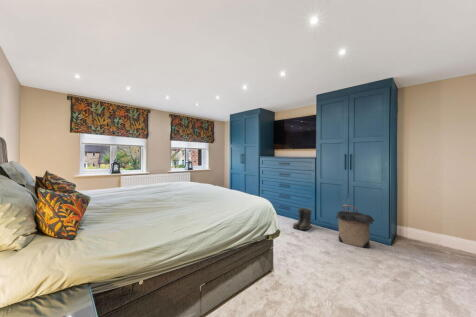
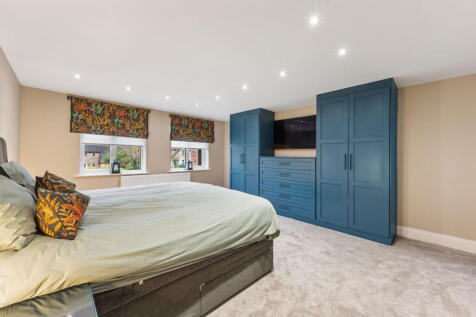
- boots (302, 218)
- laundry hamper (354, 224)
